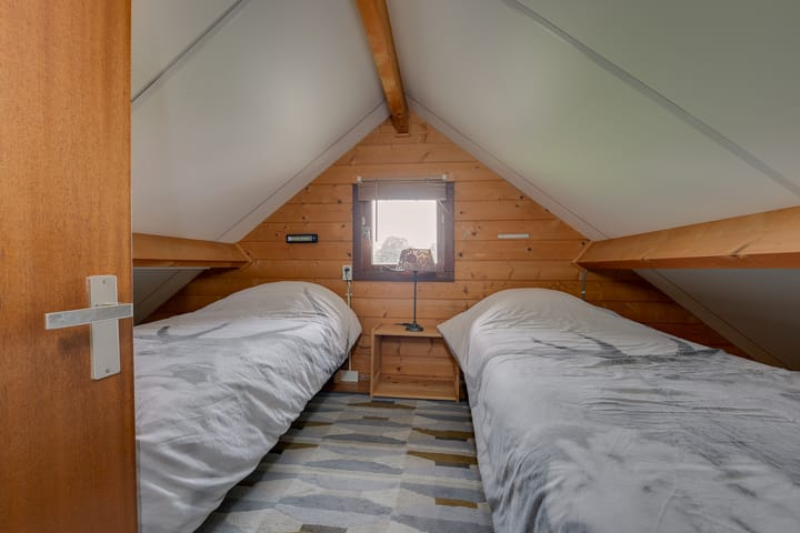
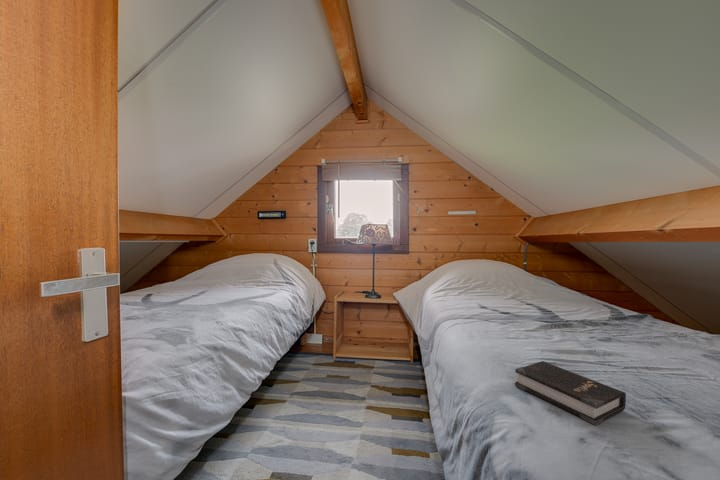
+ hardback book (566, 388)
